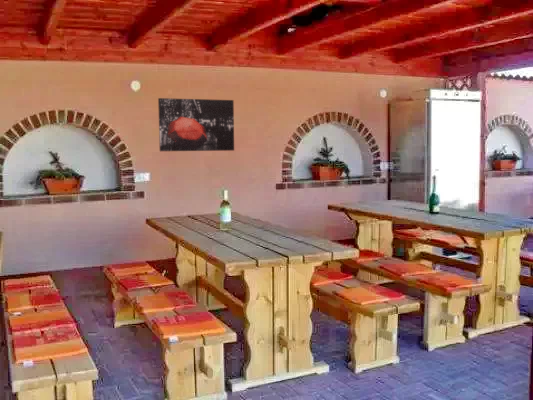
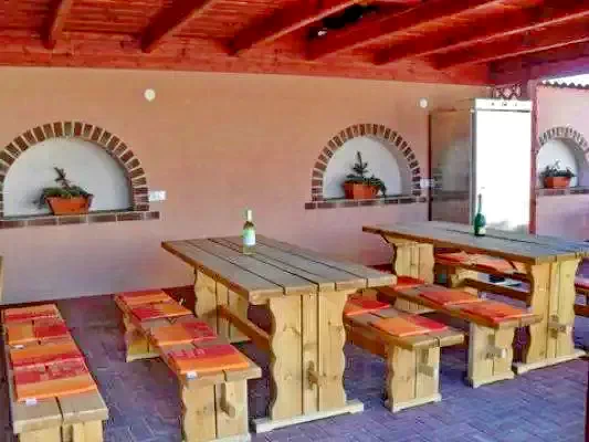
- wall art (197, 125)
